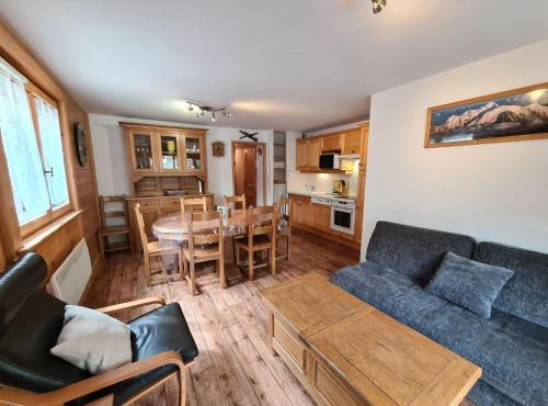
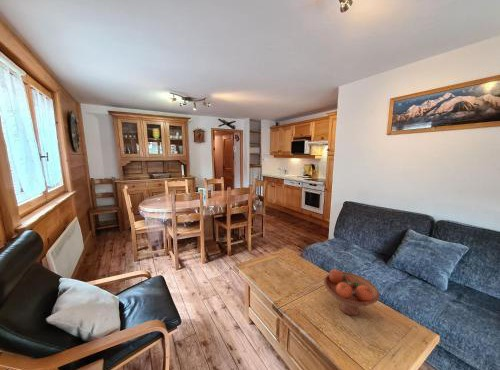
+ fruit bowl (349, 292)
